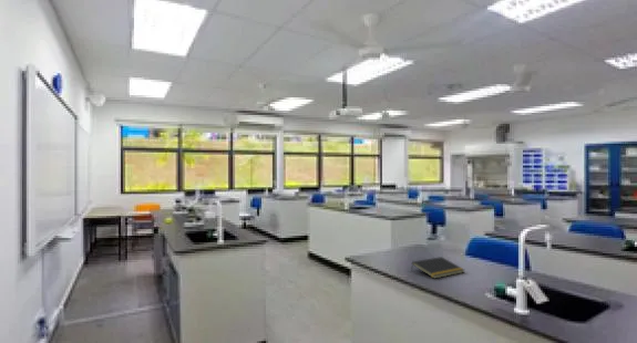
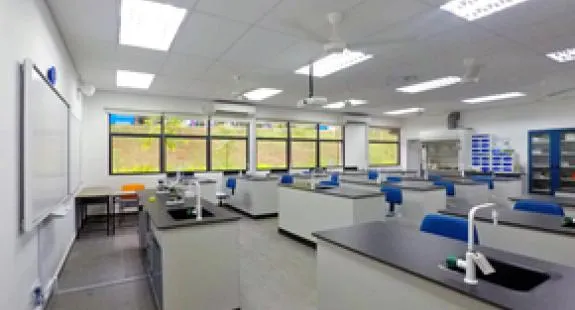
- notepad (438, 267)
